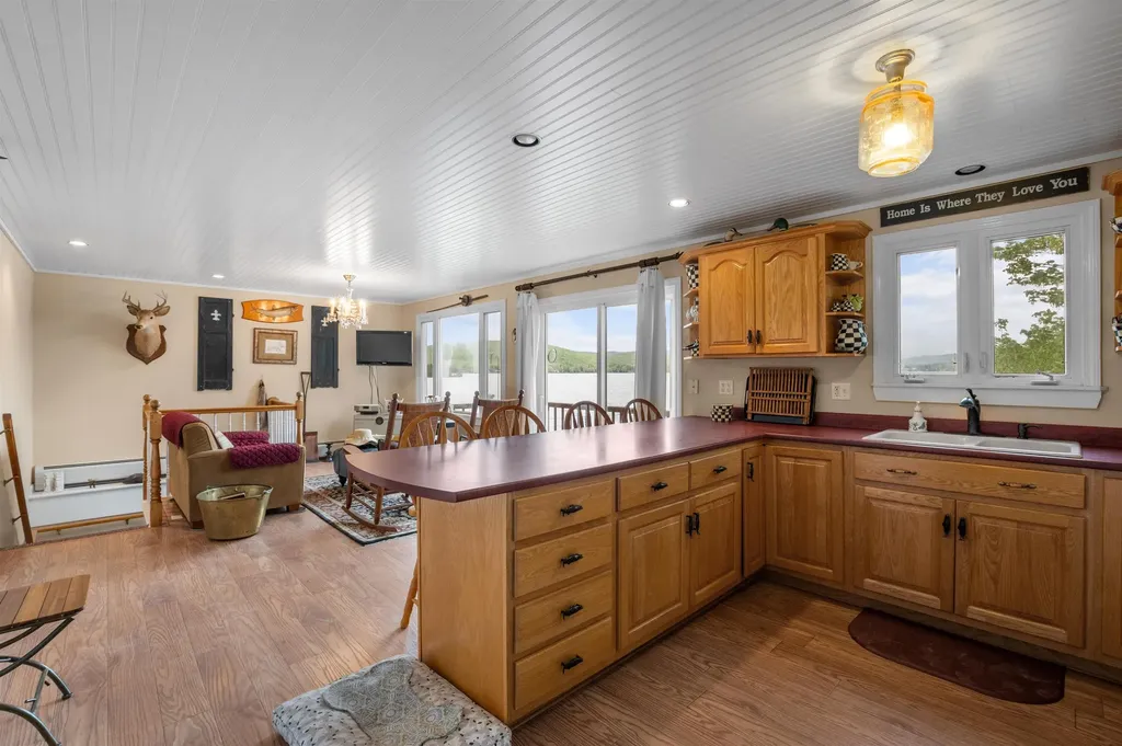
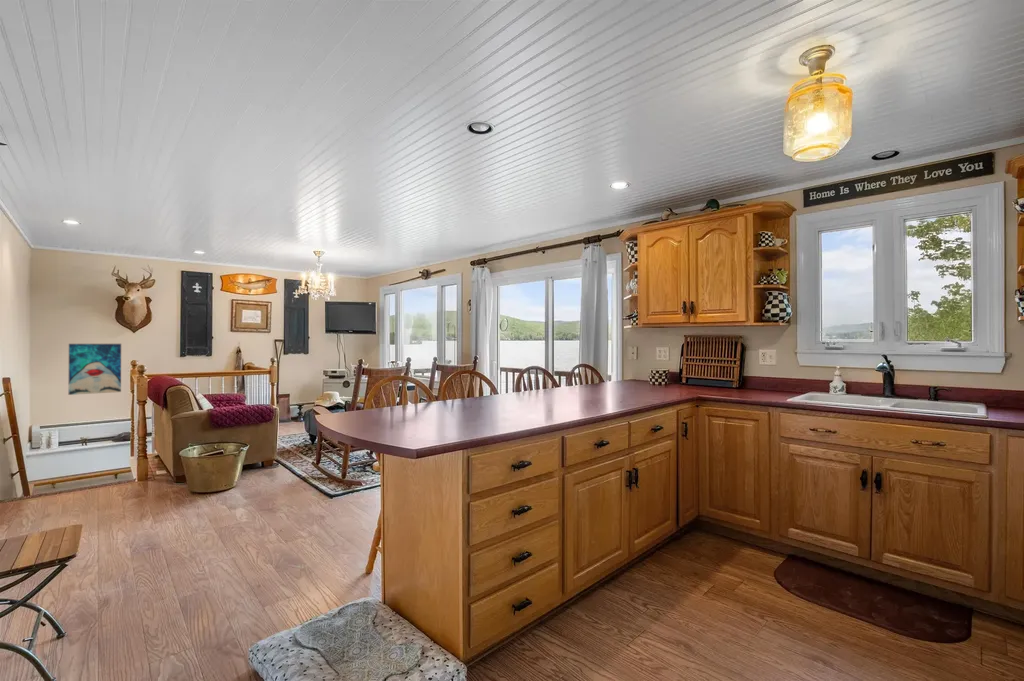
+ wall art (95, 368)
